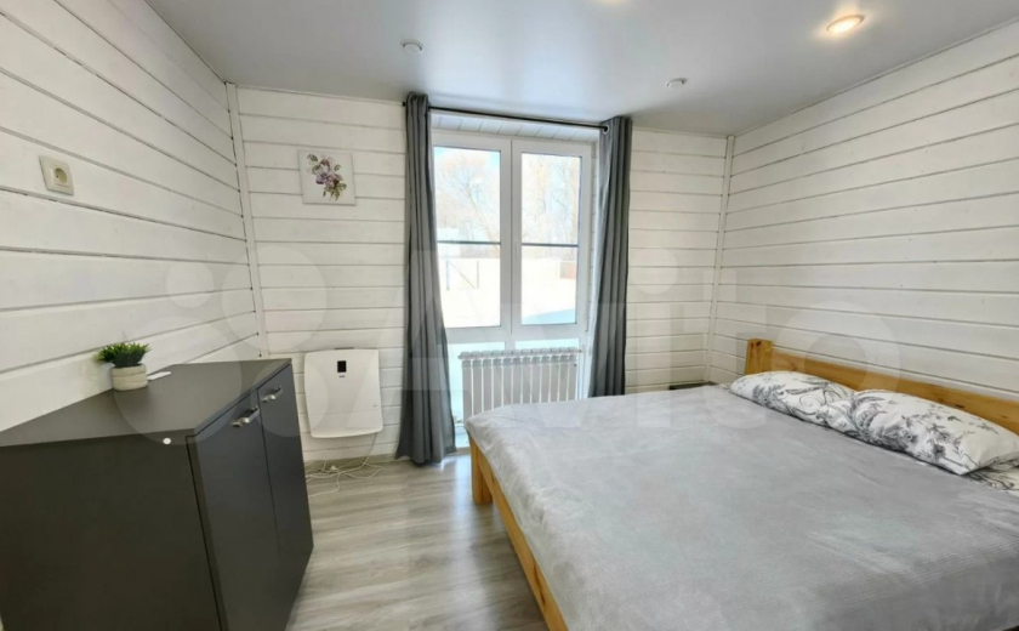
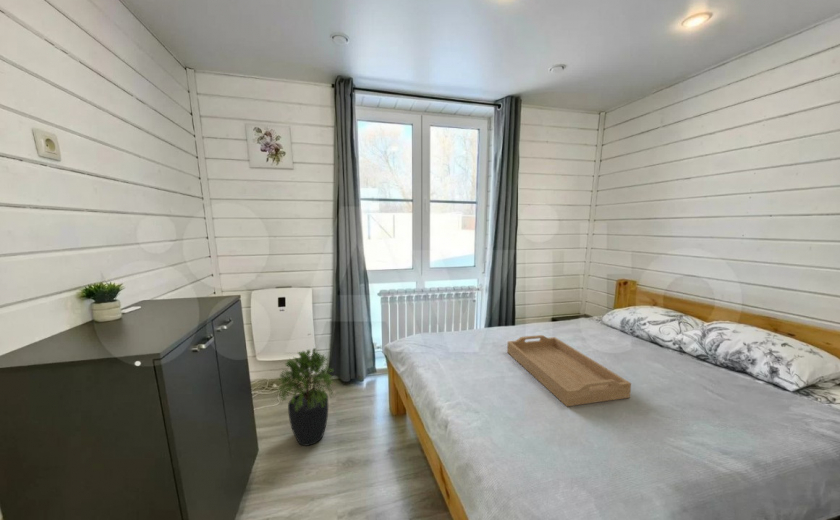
+ potted plant (306, 395)
+ serving tray (559, 363)
